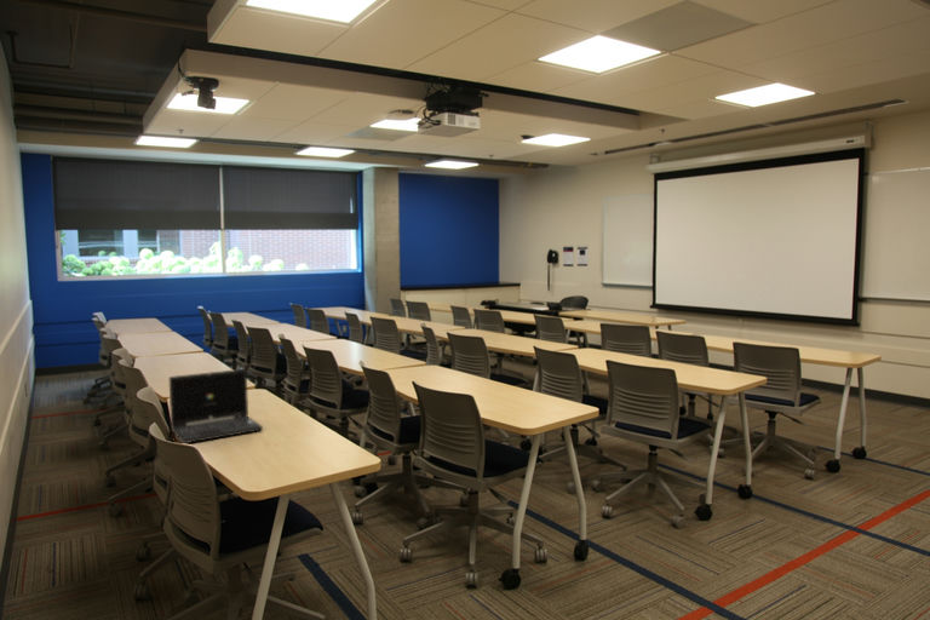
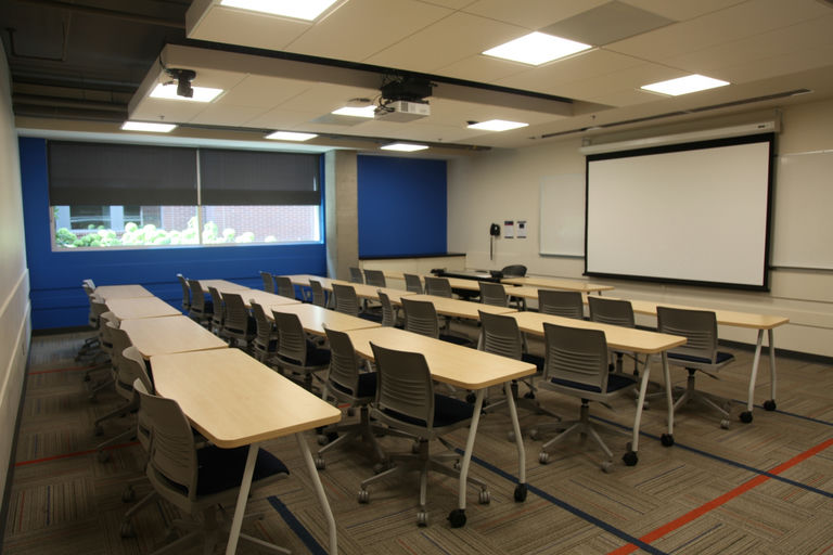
- laptop (216, 403)
